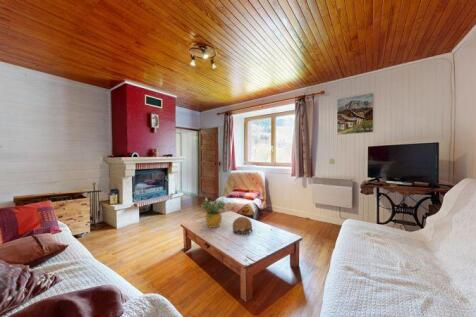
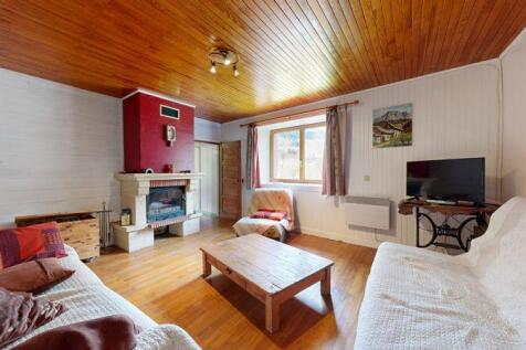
- decorative bowl (242, 224)
- potted flower (213, 211)
